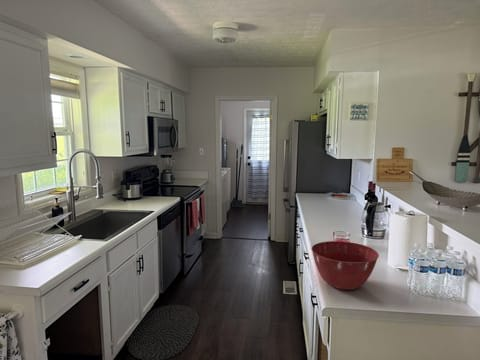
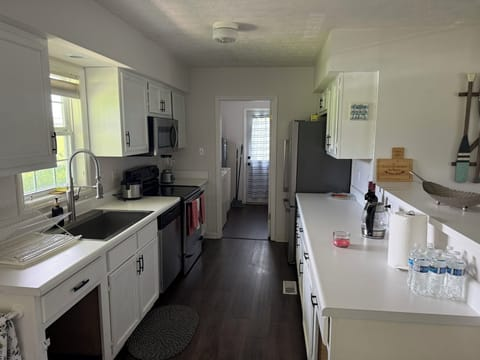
- mixing bowl (343, 267)
